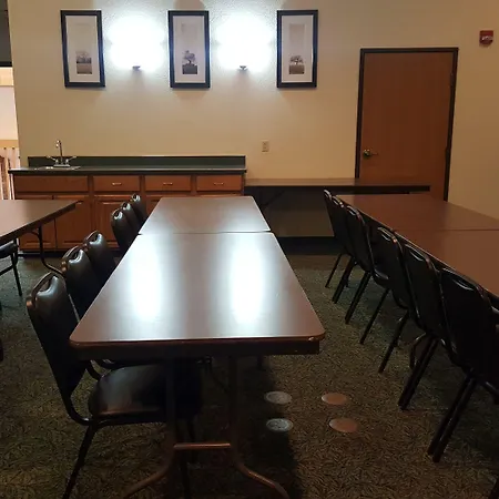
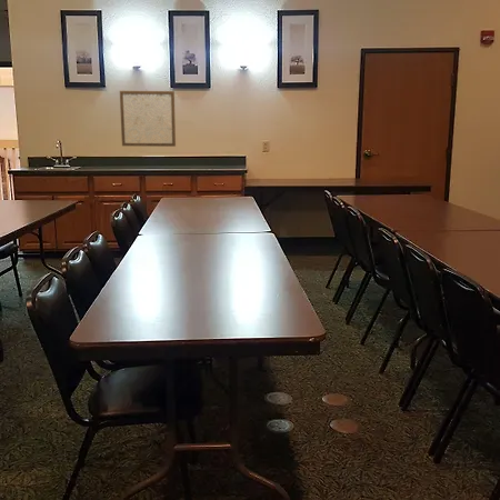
+ wall art (150, 117)
